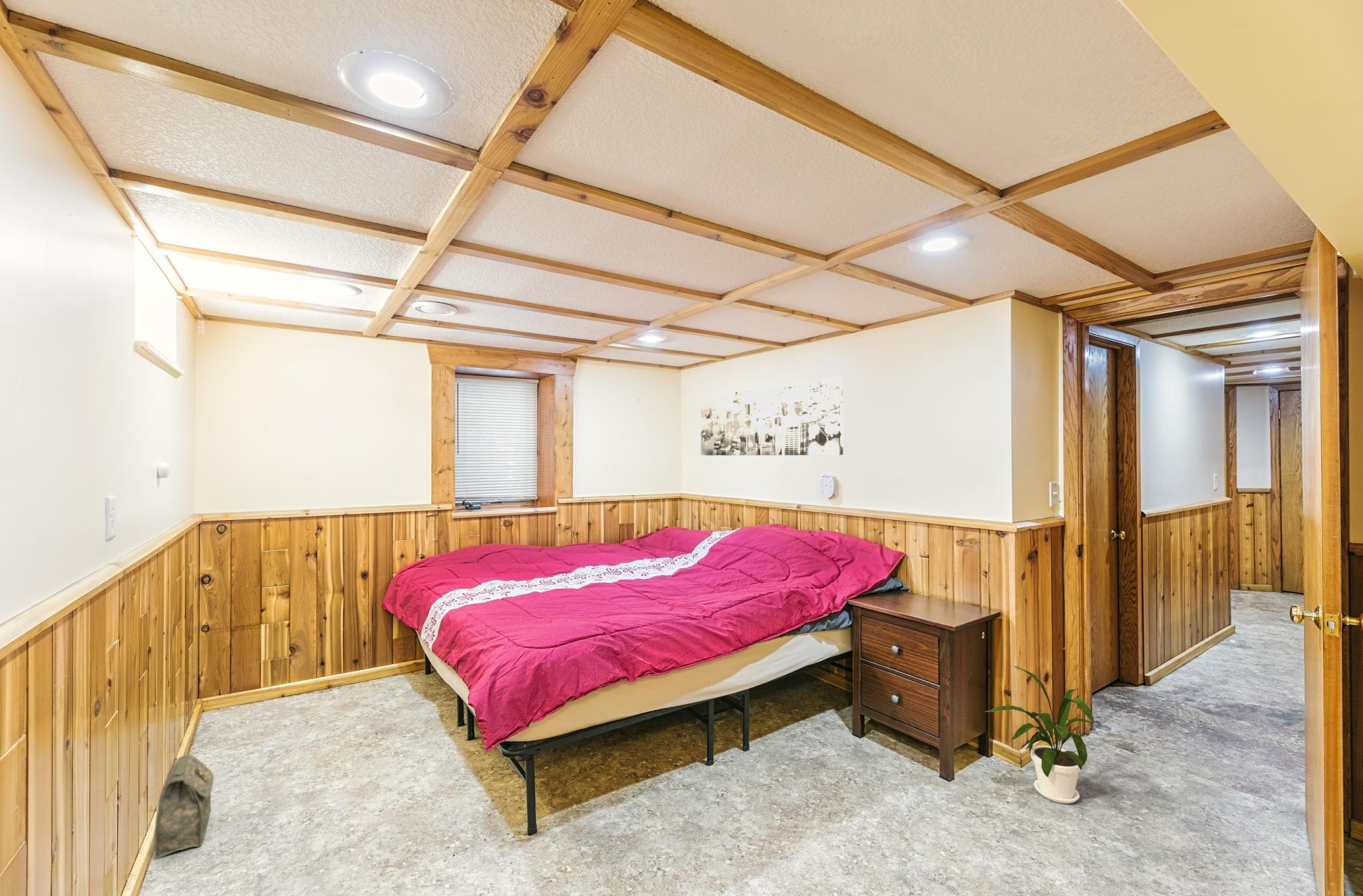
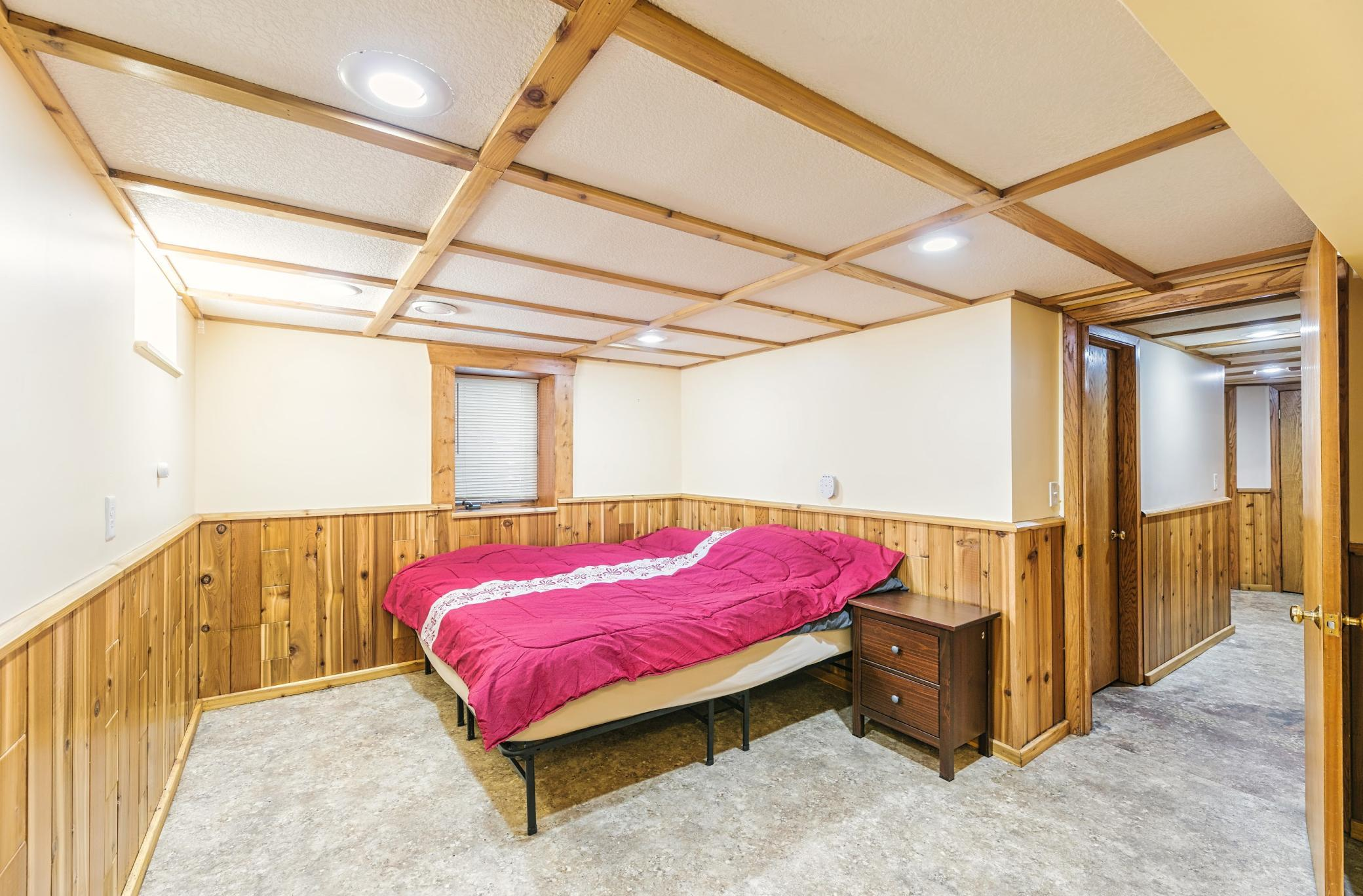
- wall art (761, 422)
- house plant (1051, 735)
- bag (185, 799)
